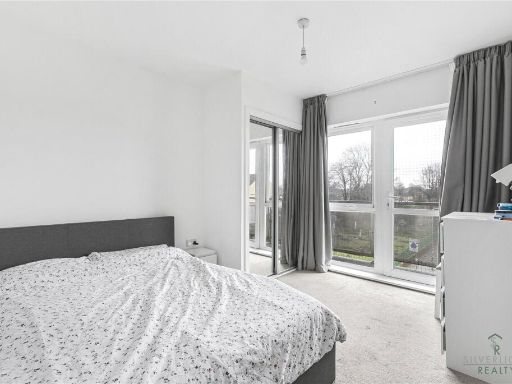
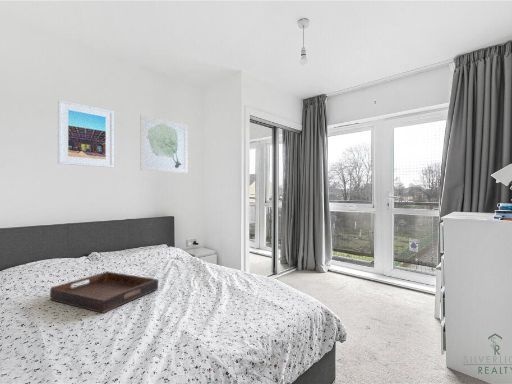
+ wall art (165, 146)
+ serving tray (105, 288)
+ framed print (87, 135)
